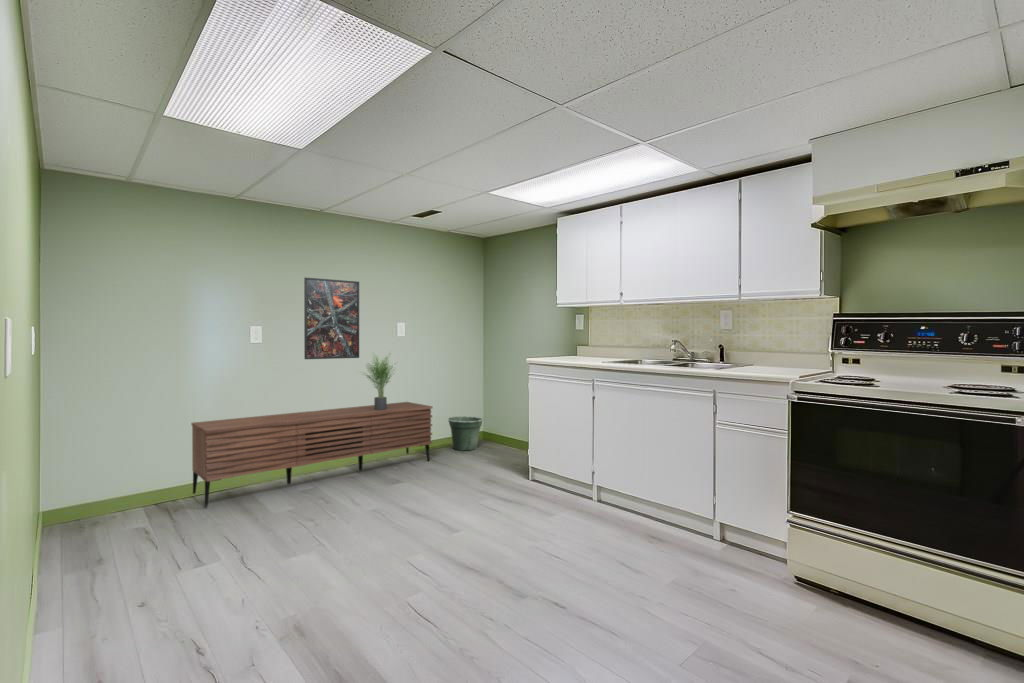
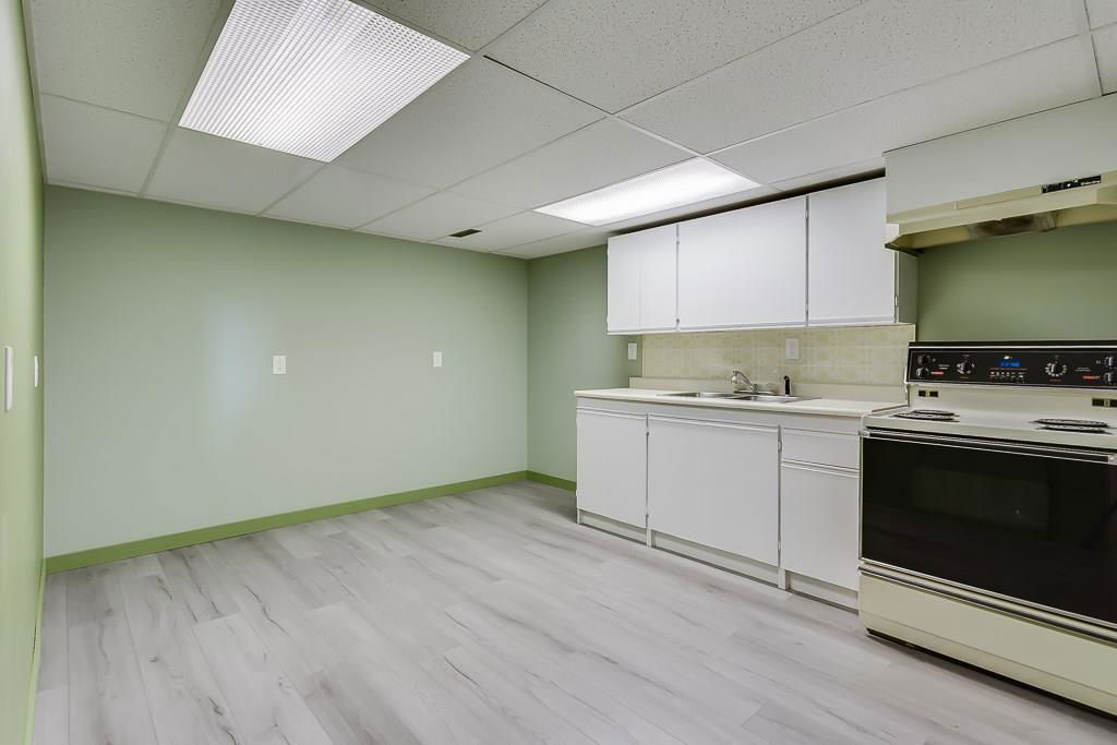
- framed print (332, 319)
- flower pot (465, 433)
- sideboard (325, 445)
- potted plant (377, 379)
